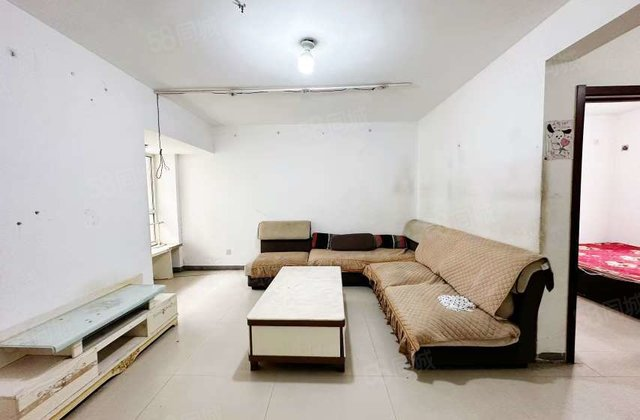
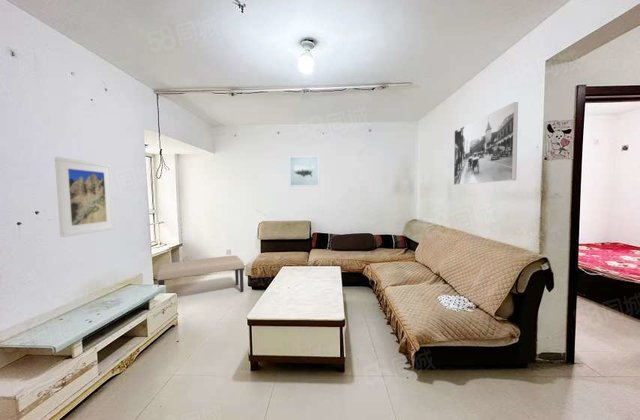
+ wall art (304, 171)
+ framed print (88, 197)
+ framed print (479, 151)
+ bench (202, 273)
